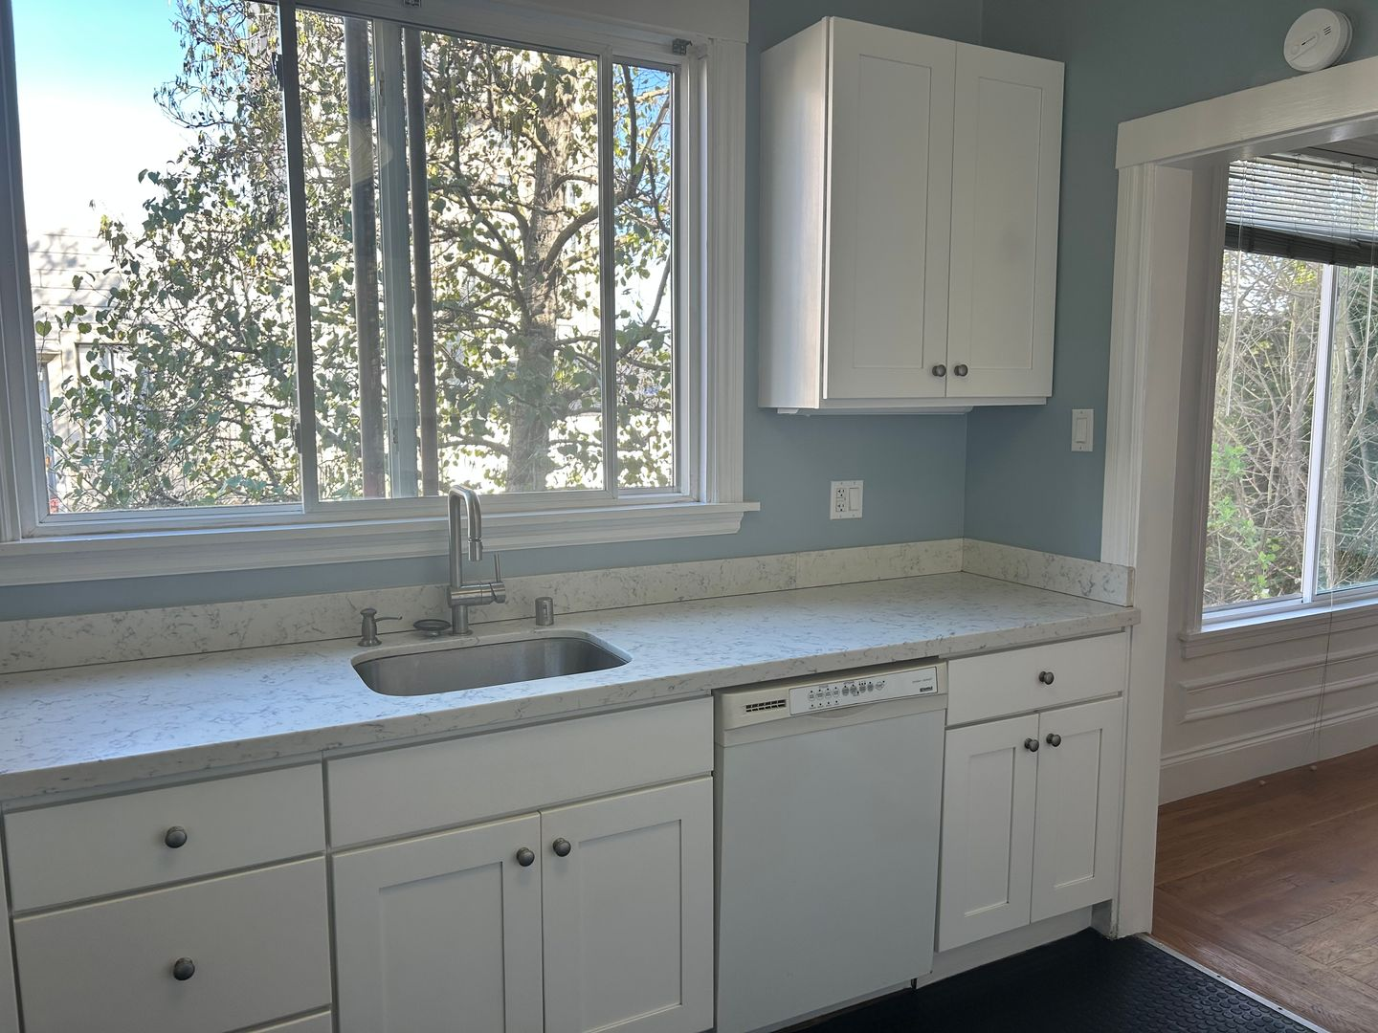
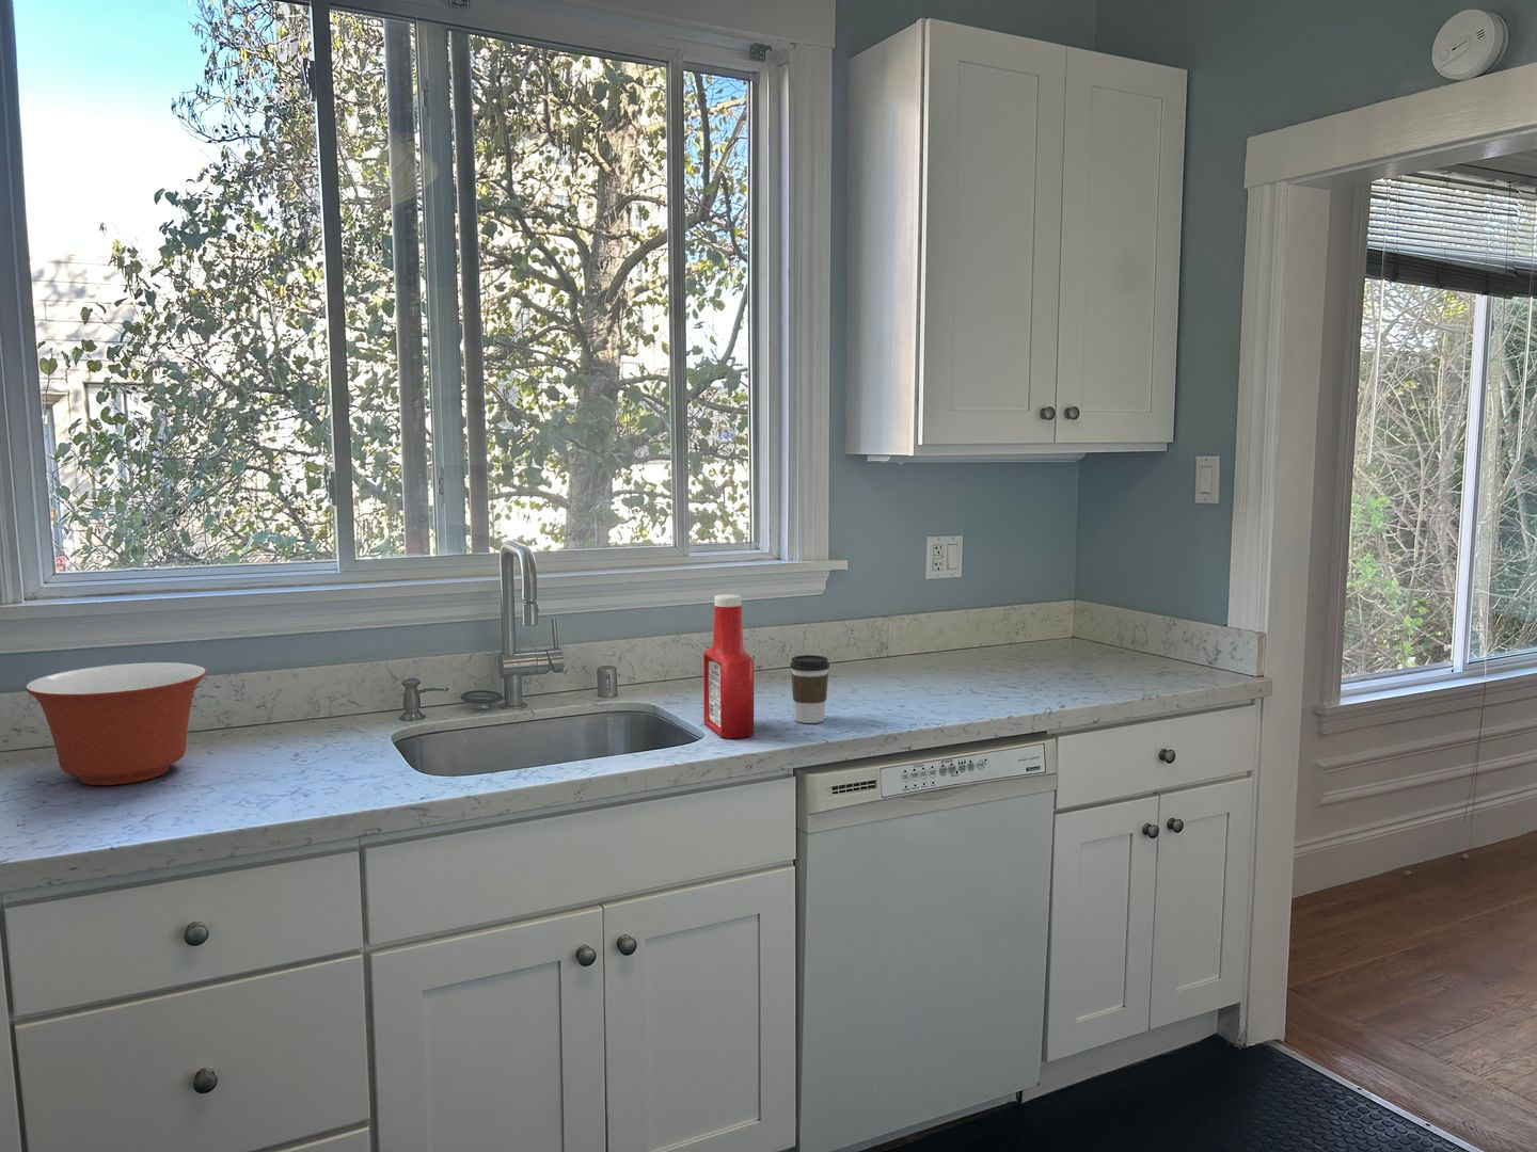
+ coffee cup (810, 689)
+ mixing bowl (122, 725)
+ soap bottle (727, 662)
